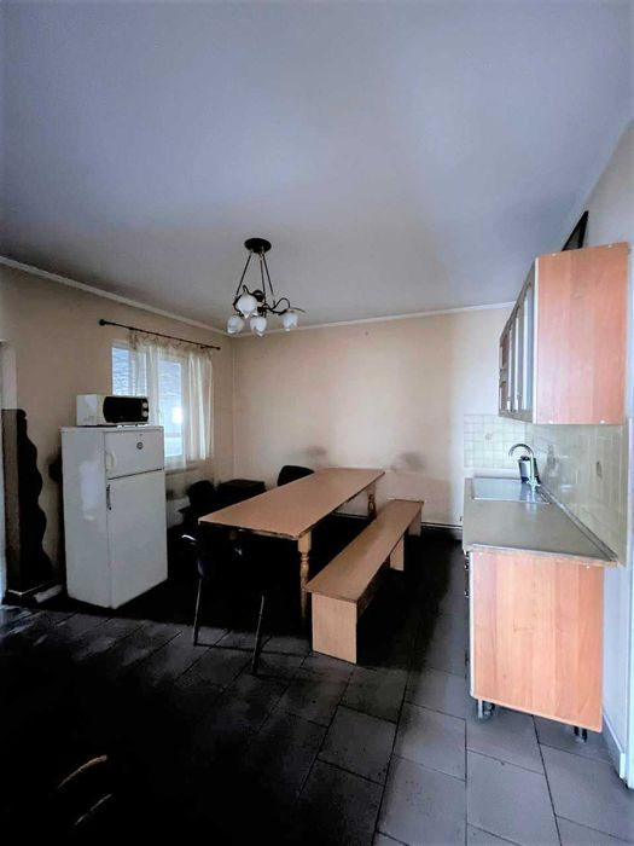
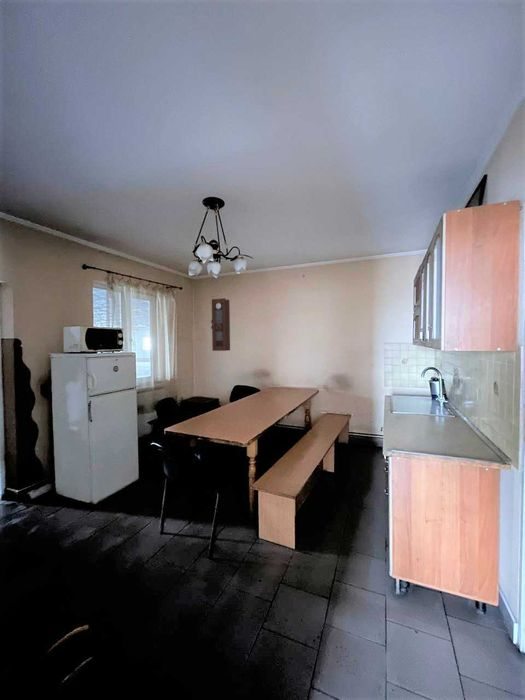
+ pendulum clock (218, 325)
